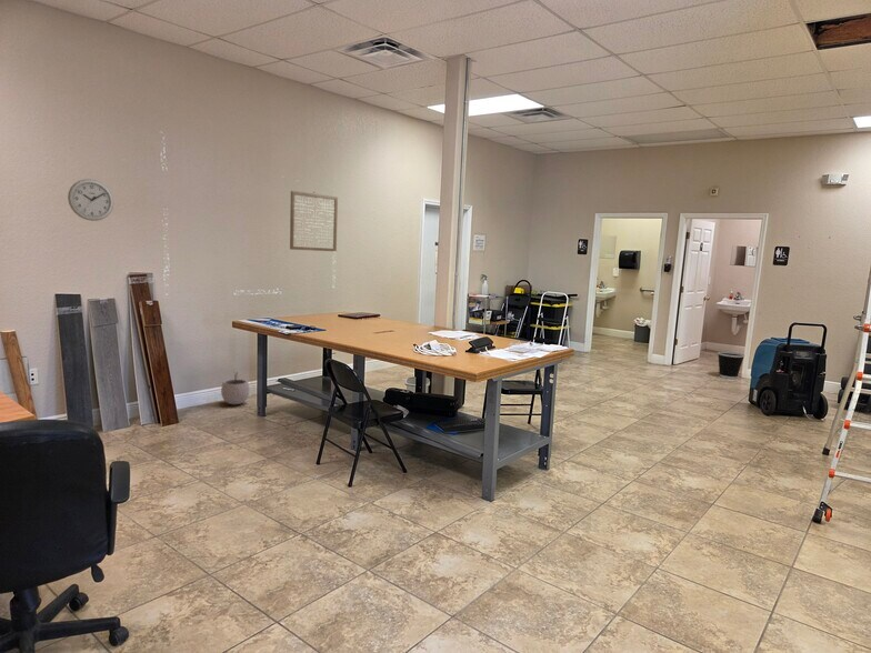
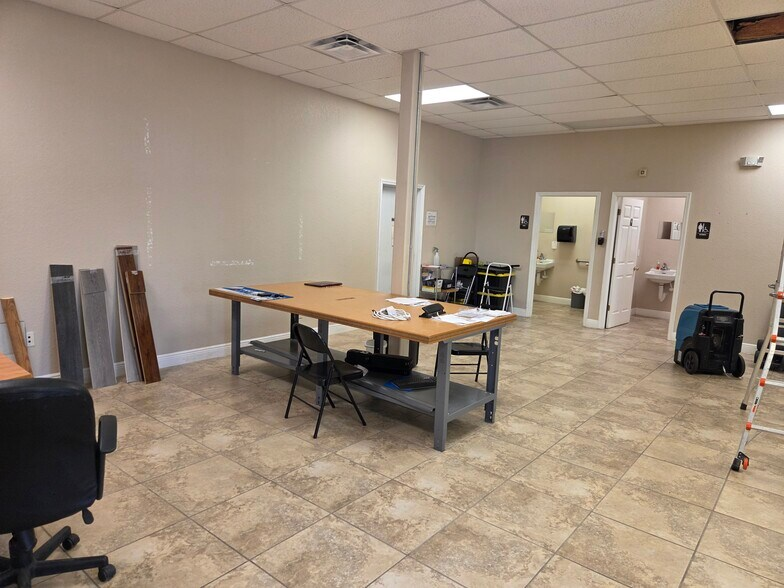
- wall art (314, 220)
- wastebasket (729, 365)
- wall clock (91, 200)
- plant pot (234, 388)
